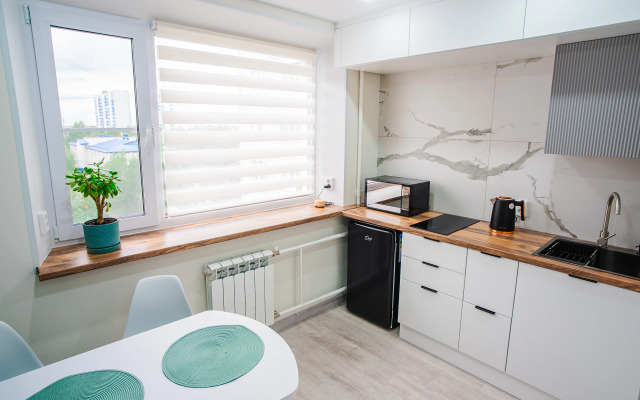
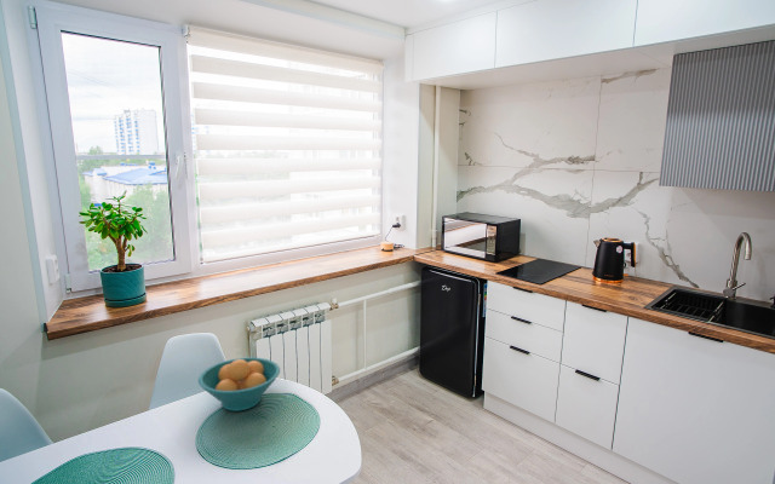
+ fruit bowl (240, 381)
